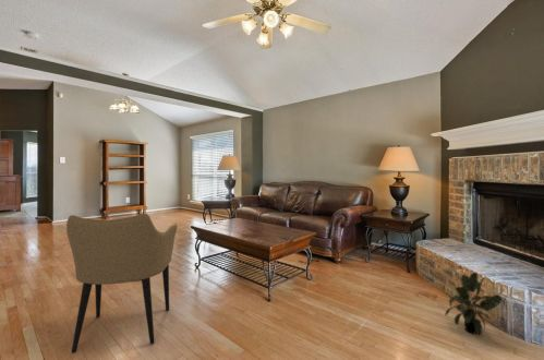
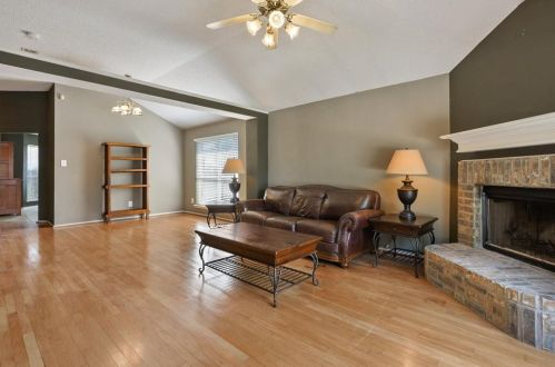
- potted plant (467, 302)
- armchair (122, 271)
